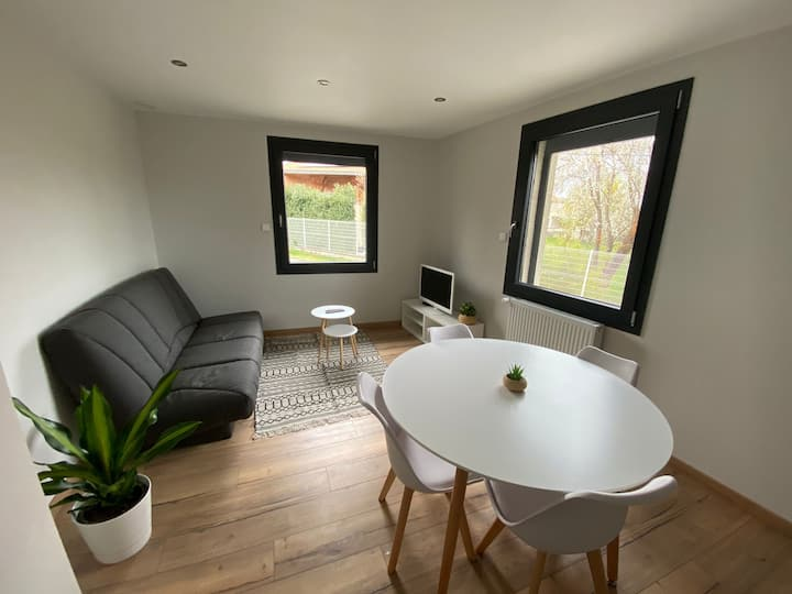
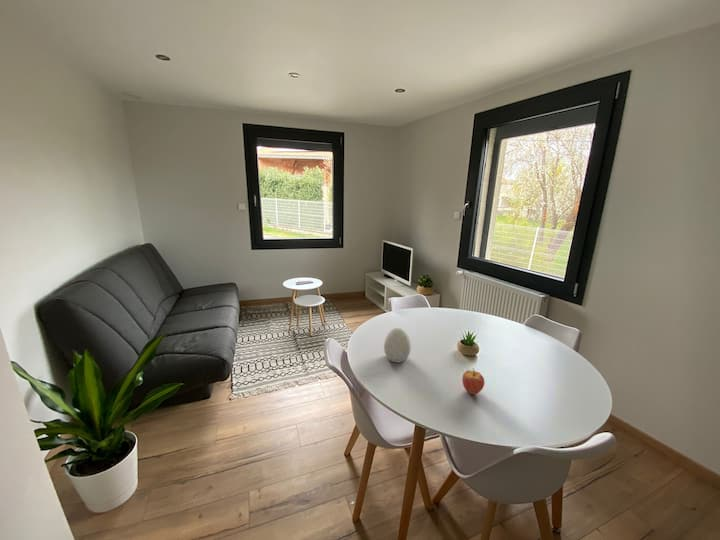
+ decorative egg (397, 343)
+ fruit (473, 380)
